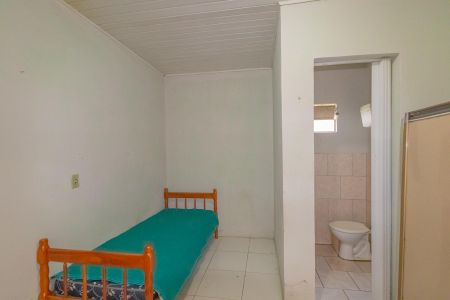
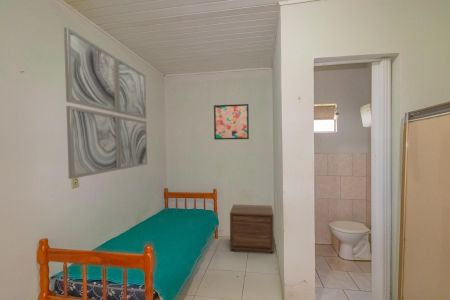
+ nightstand (251, 227)
+ wall art (231, 122)
+ wall art (116, 115)
